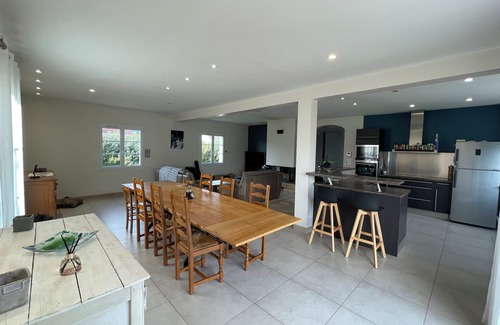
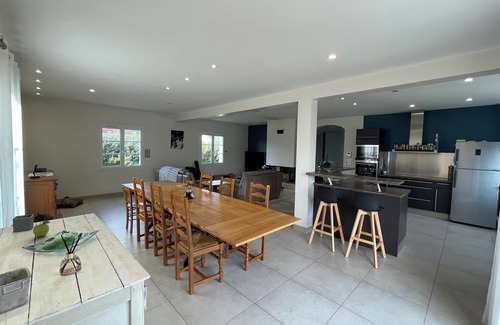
+ fruit (42, 228)
